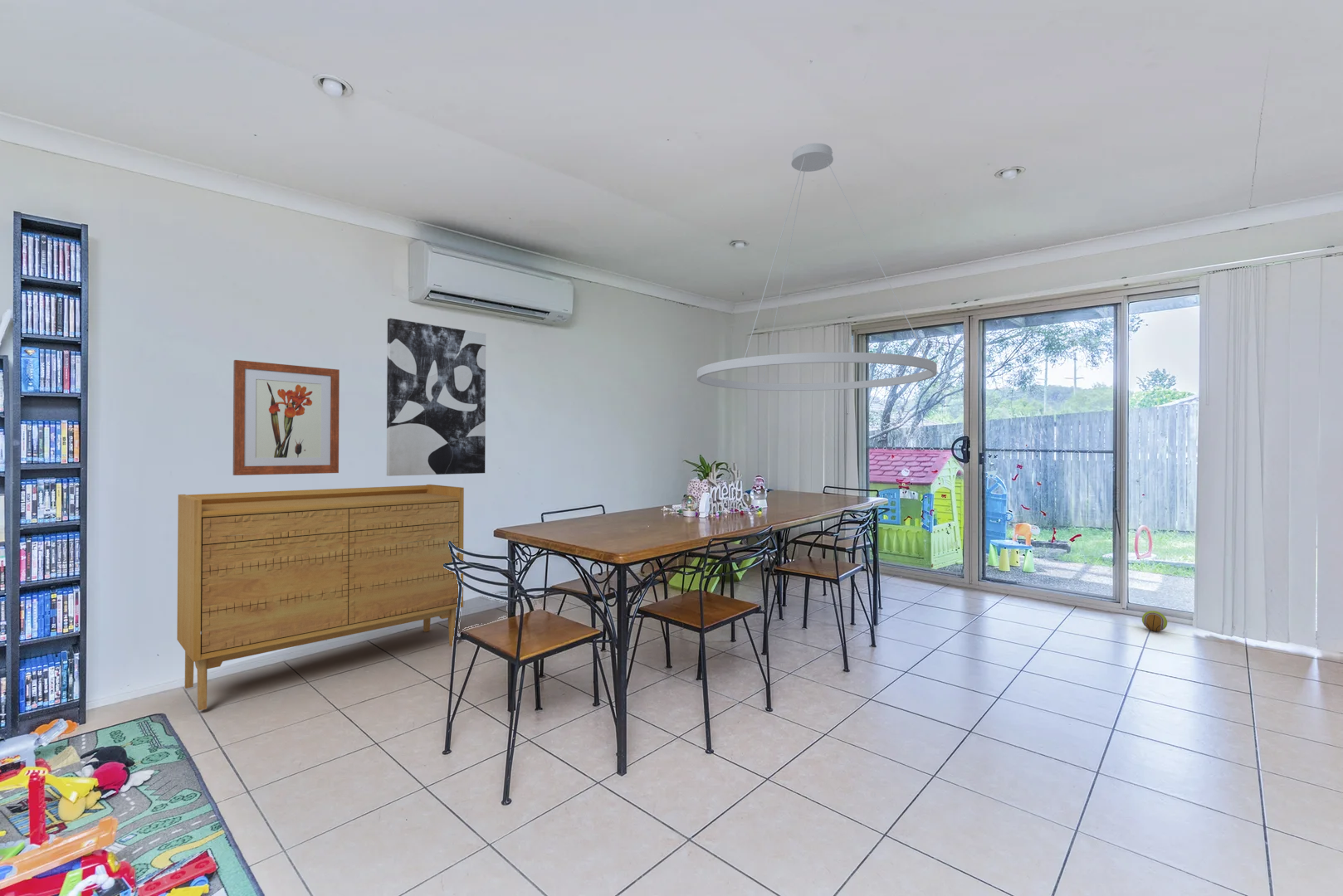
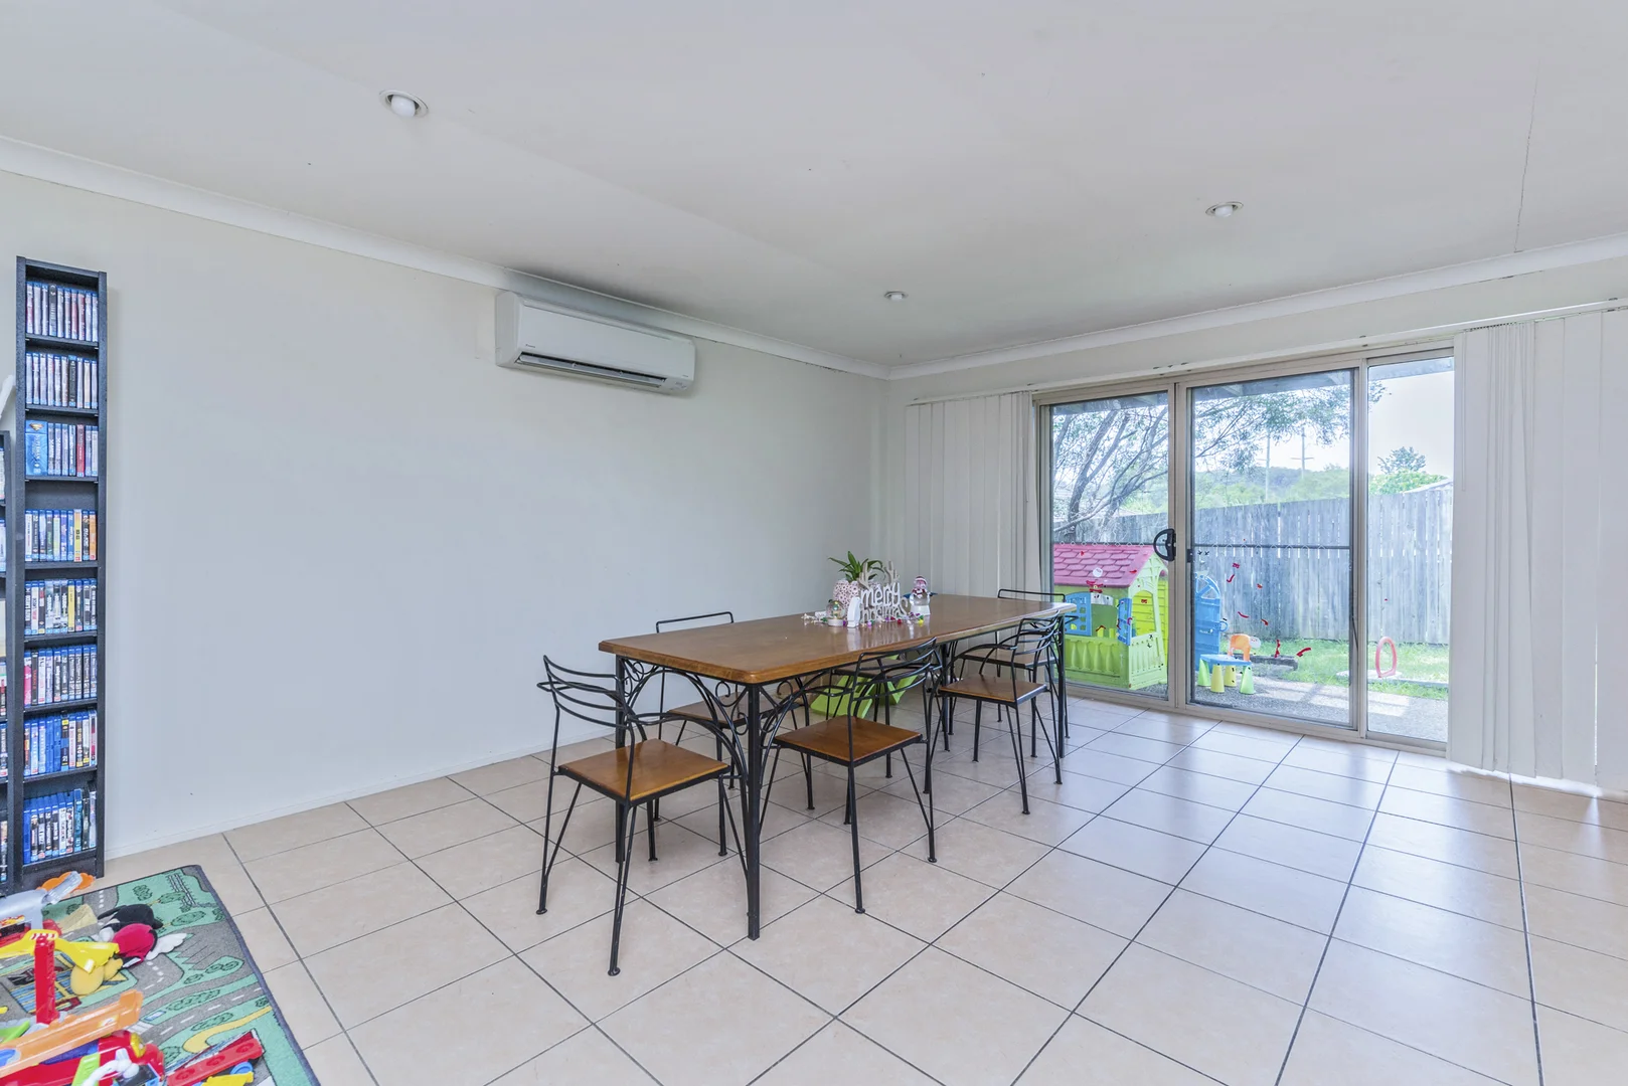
- pendant light (787, 260)
- ball (1154, 621)
- wall art (289, 419)
- sideboard (334, 577)
- wall art (438, 400)
